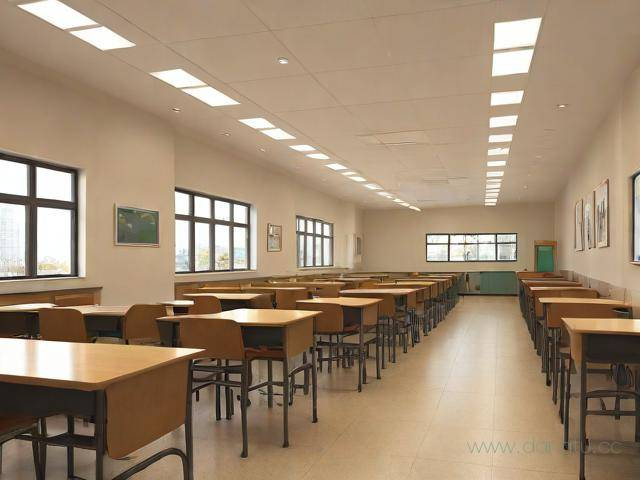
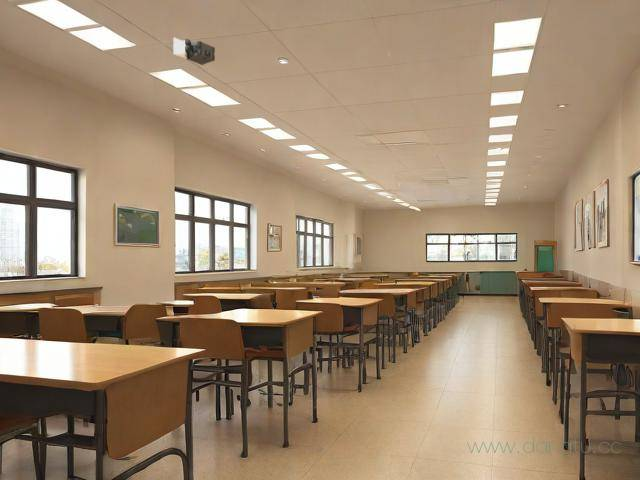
+ projector (194, 51)
